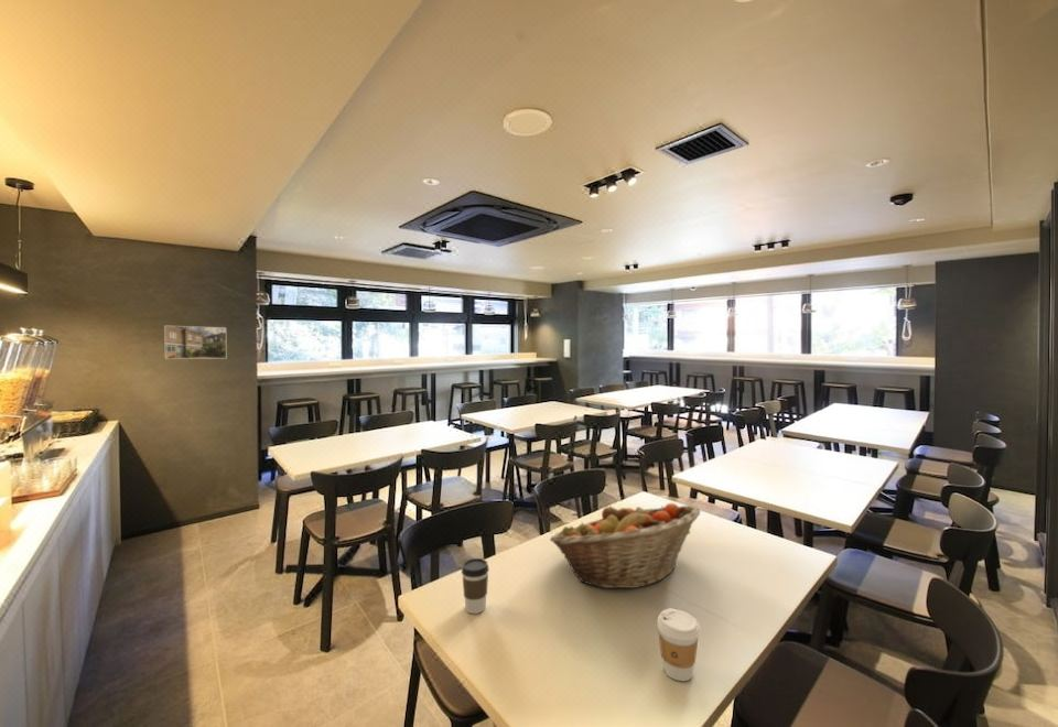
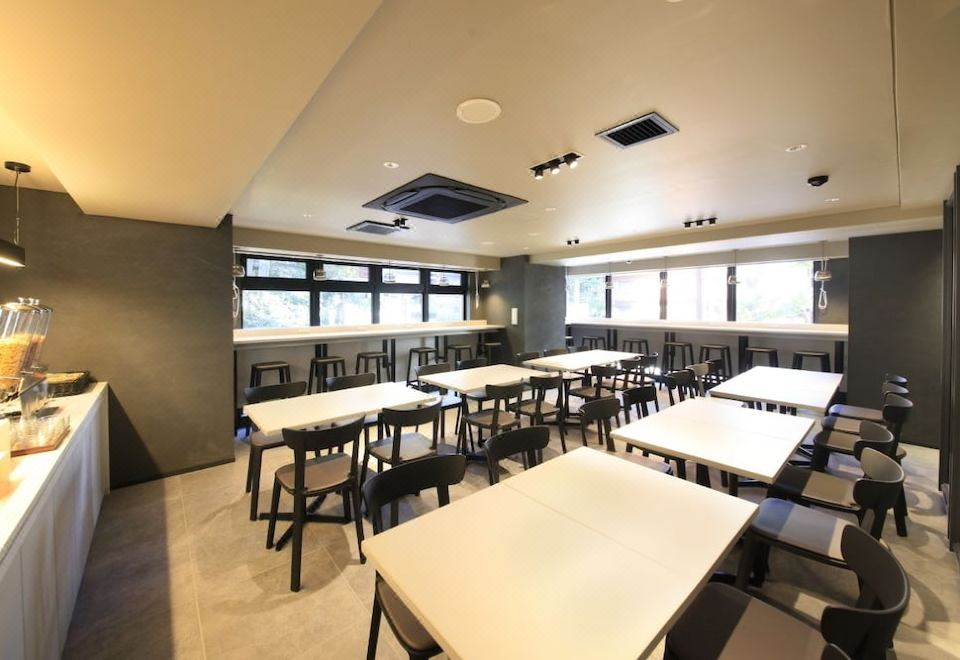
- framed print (196, 343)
- coffee cup (678, 643)
- fruit basket (626, 535)
- coffee cup (475, 585)
